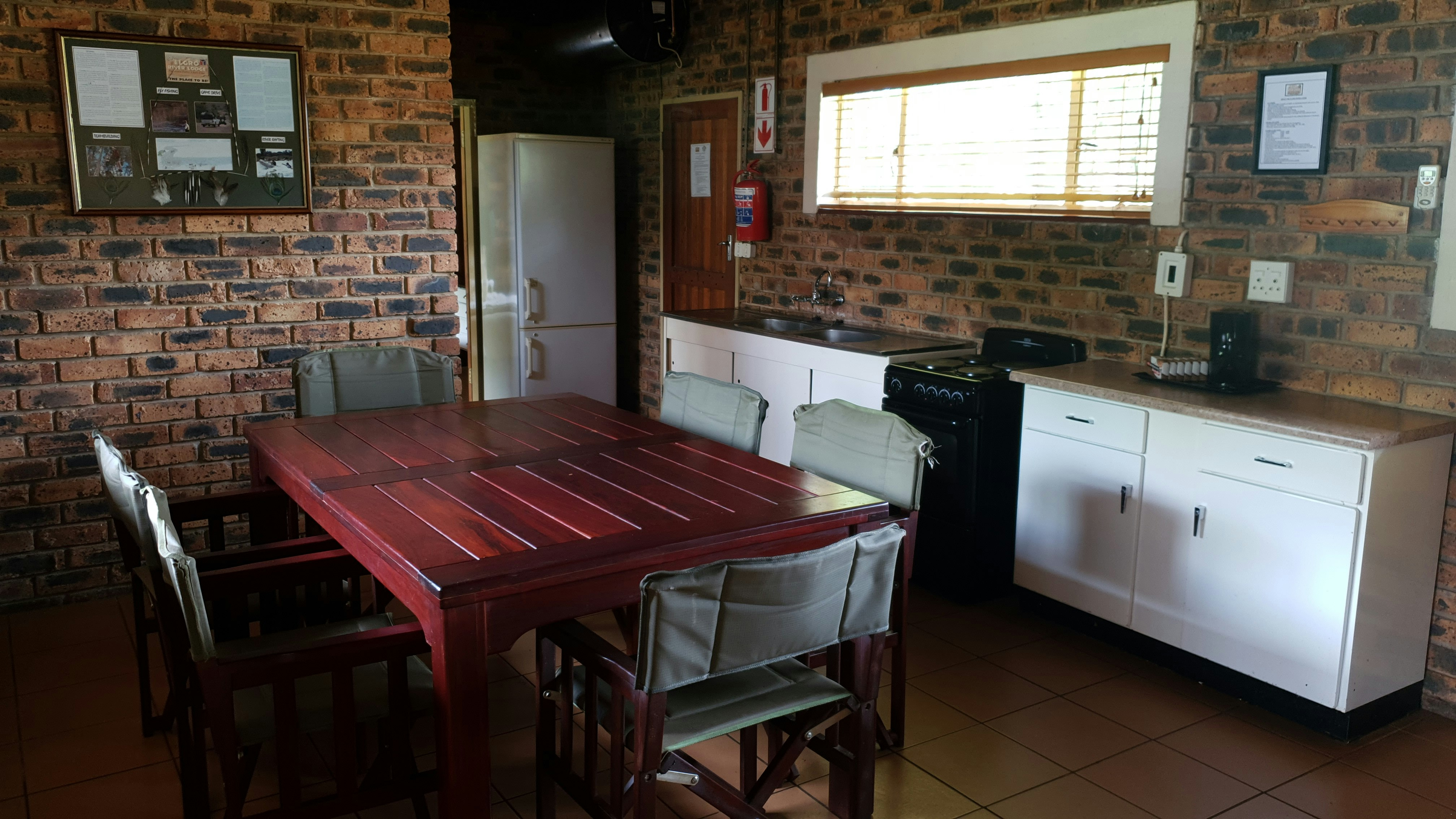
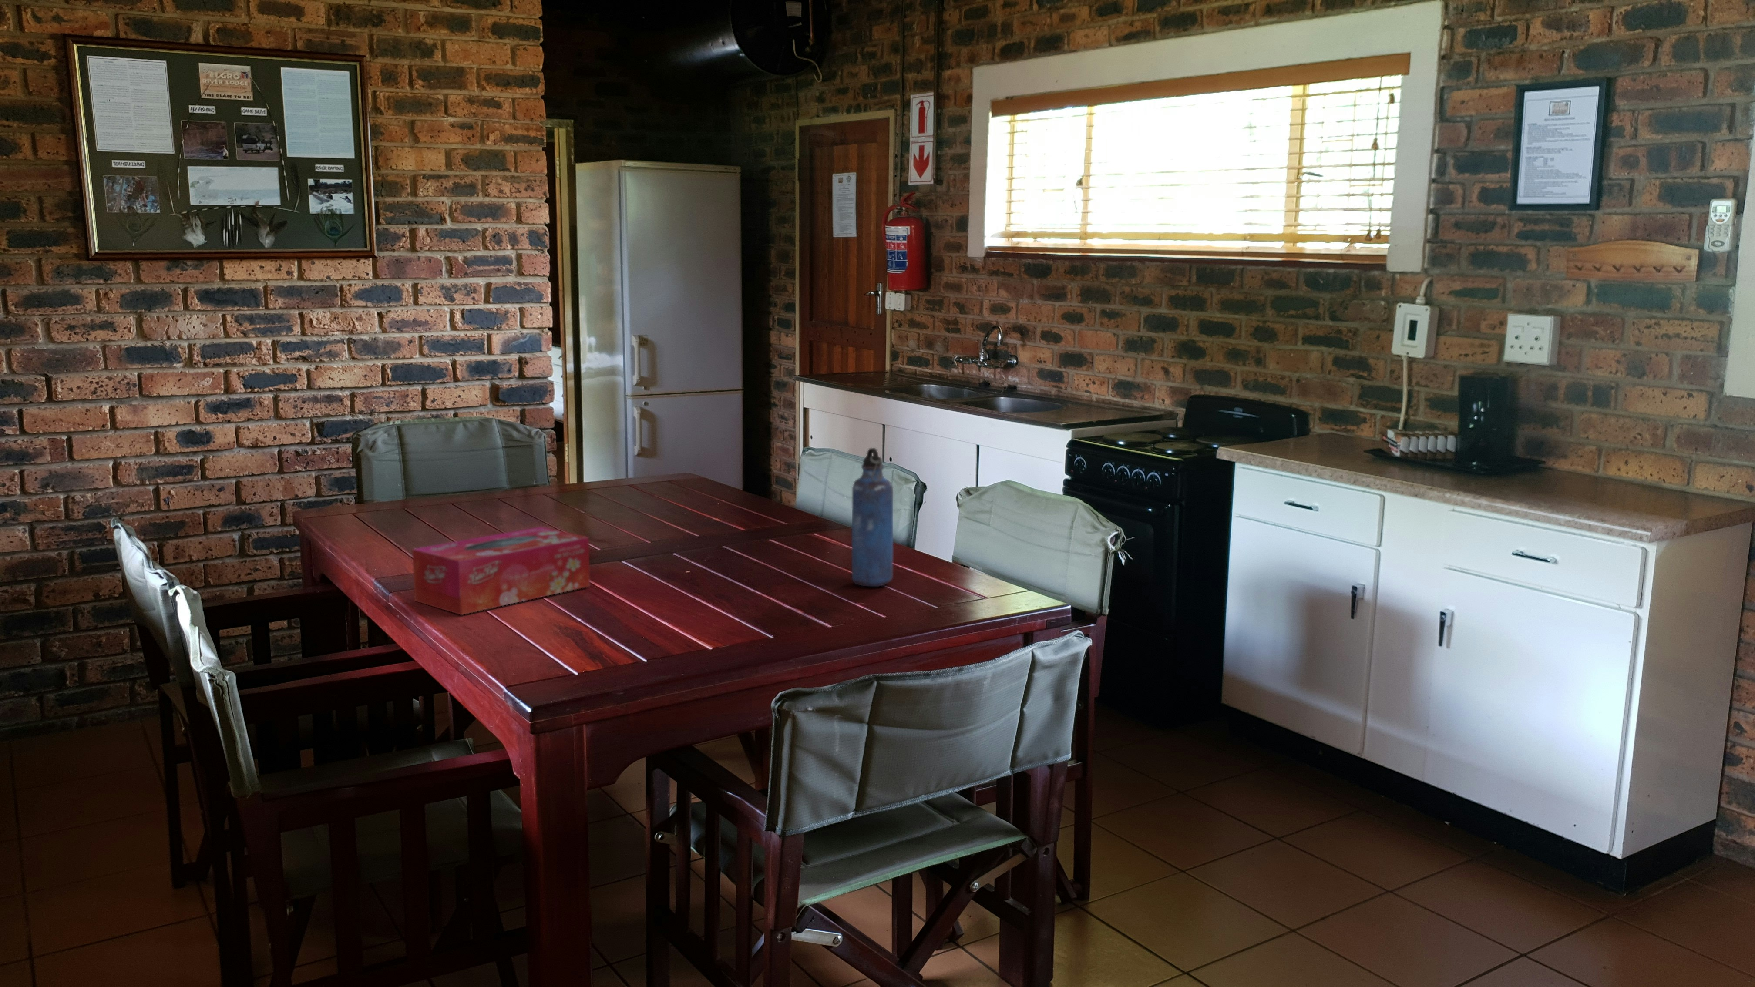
+ water bottle (873, 516)
+ tissue box (504, 568)
